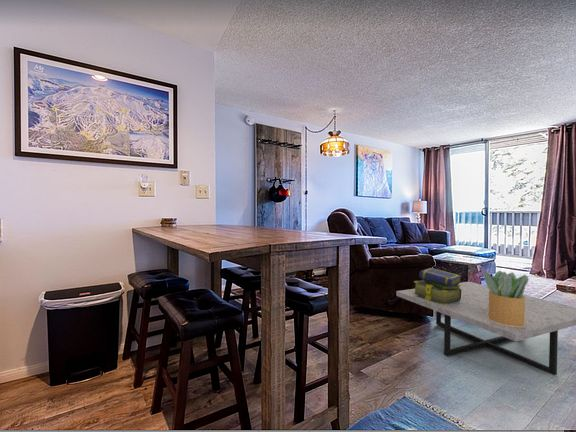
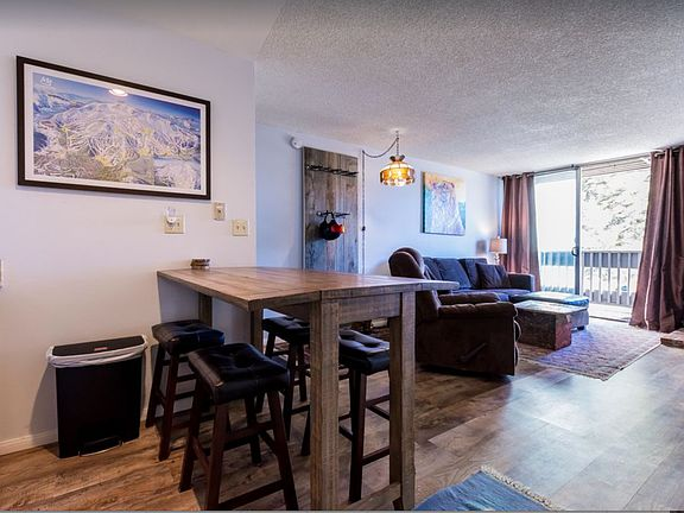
- potted plant (504, 296)
- coffee table (485, 322)
- stack of books (438, 284)
